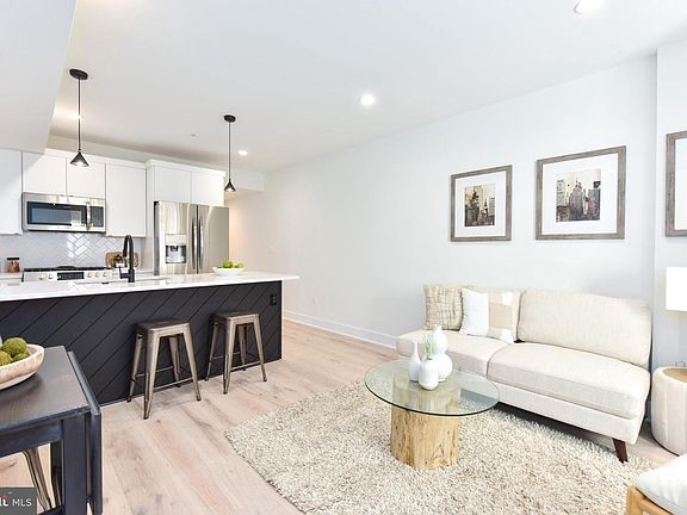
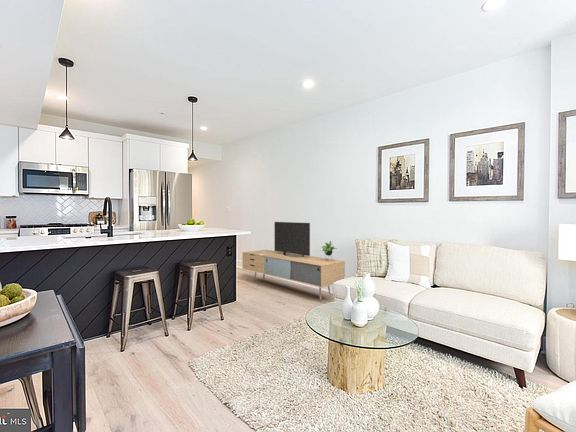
+ media console (289, 255)
